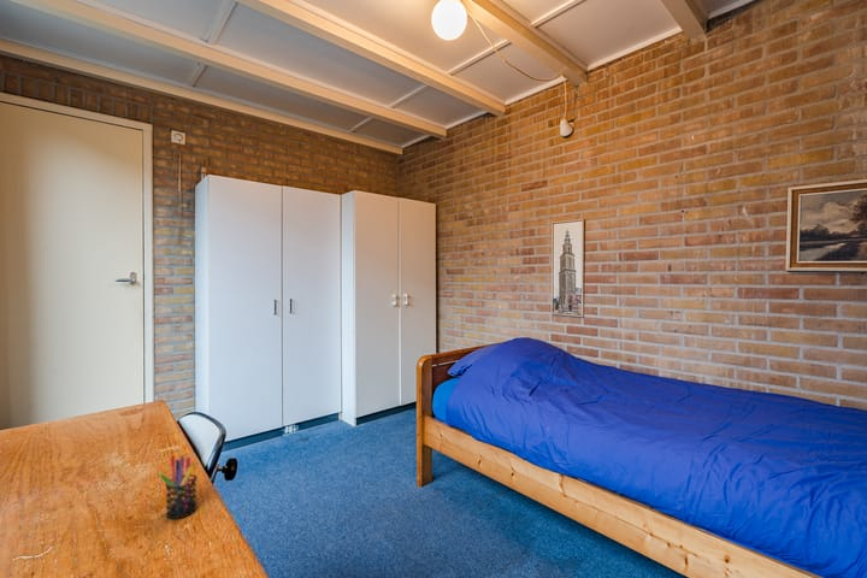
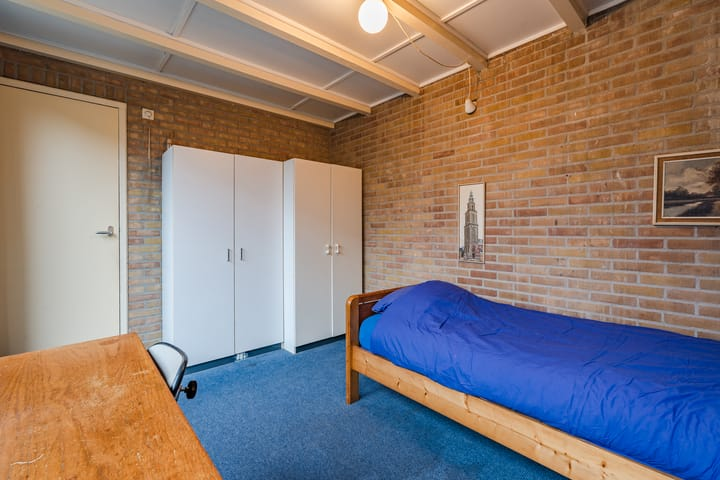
- pen holder (177, 485)
